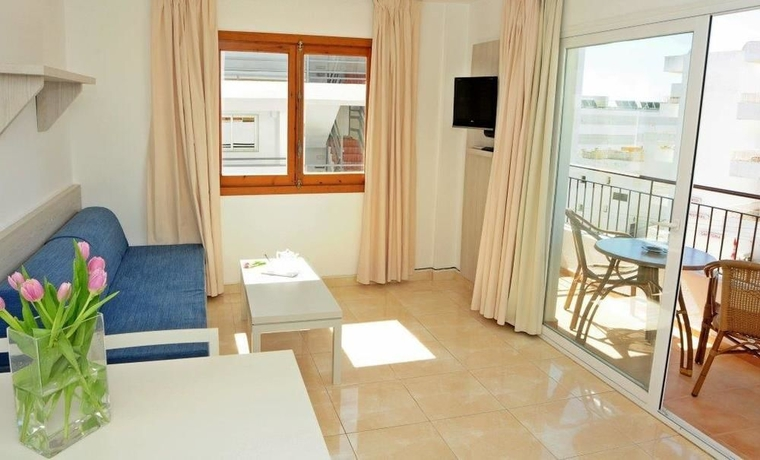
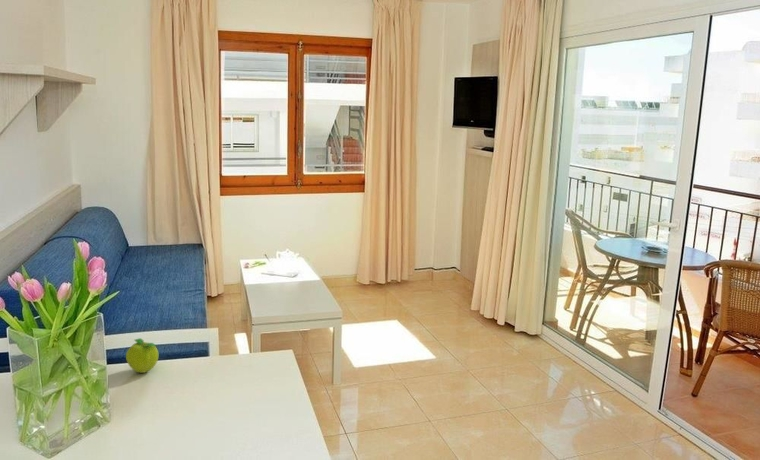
+ fruit (142, 356)
